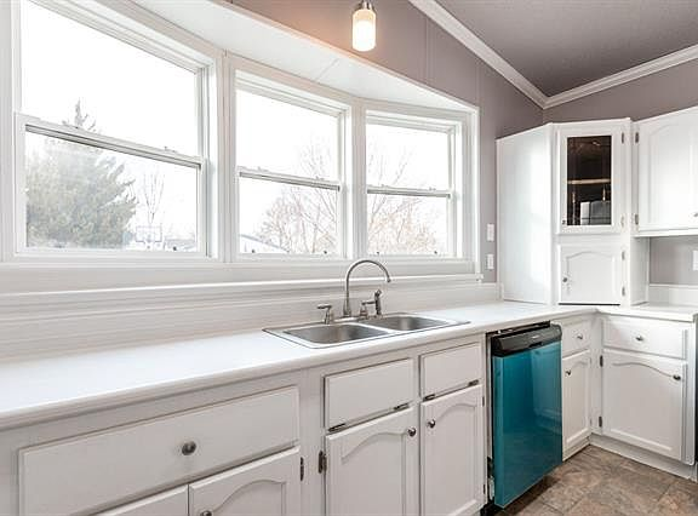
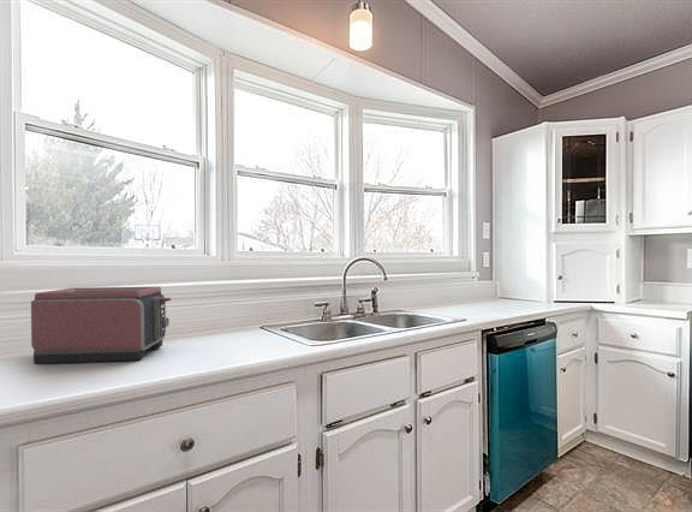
+ toaster (111, 321)
